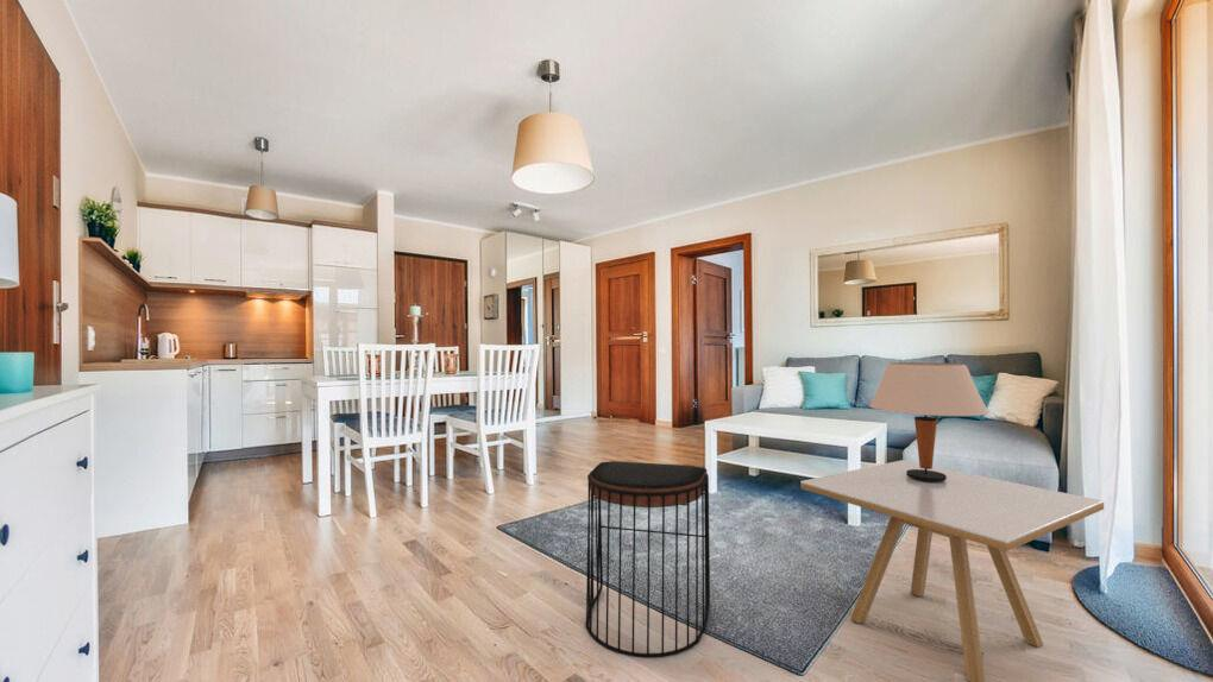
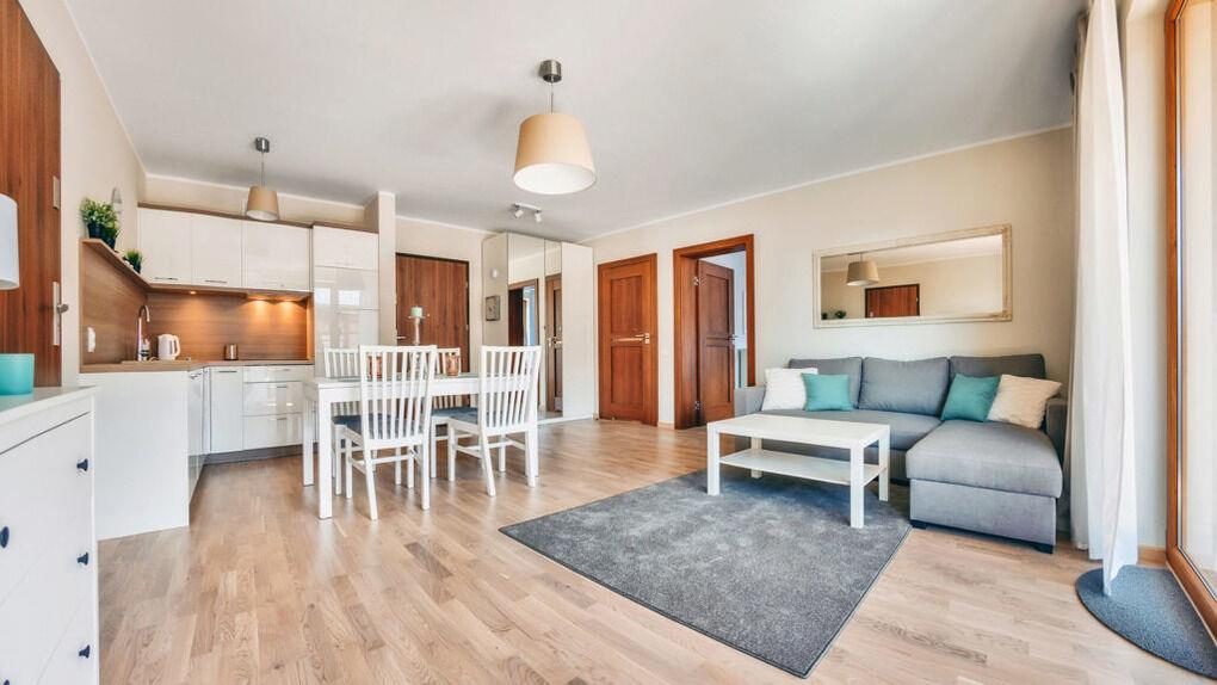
- side table (951, 558)
- stool (648, 547)
- table lamp (925, 421)
